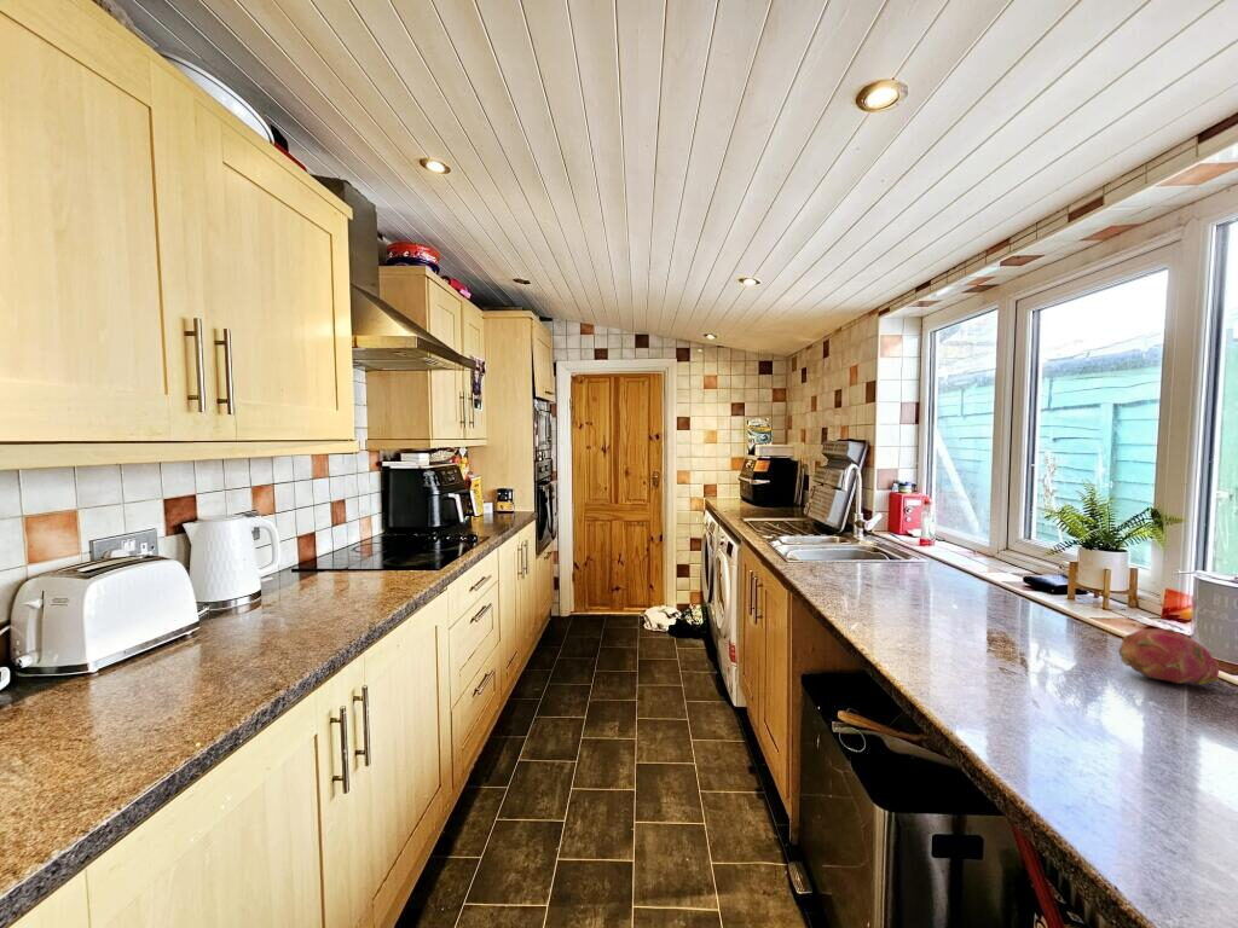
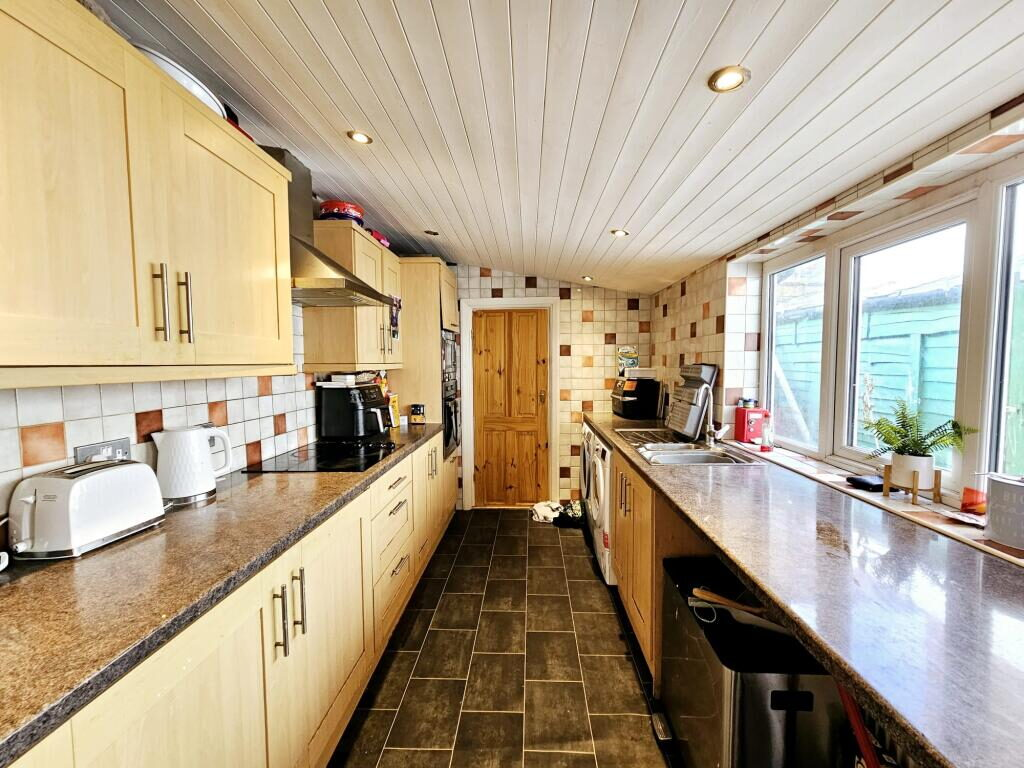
- fruit (1168, 654)
